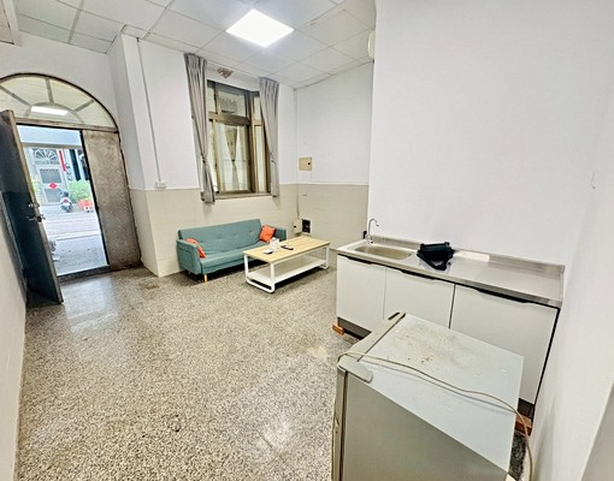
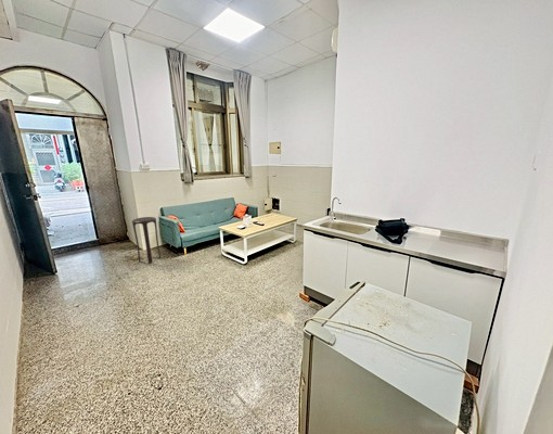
+ stool (146, 240)
